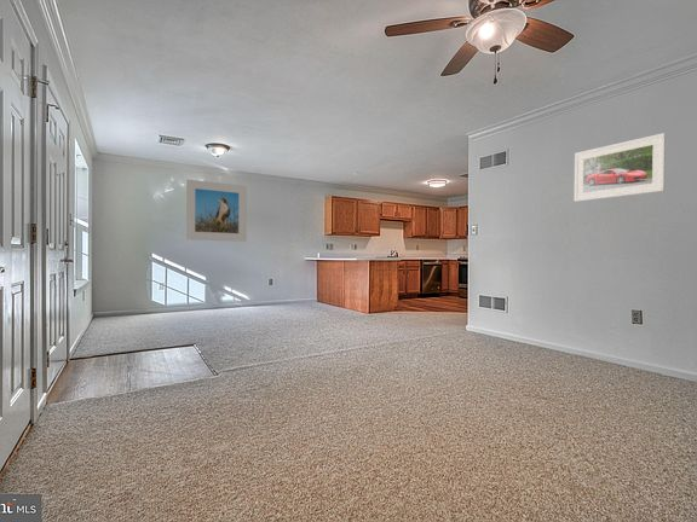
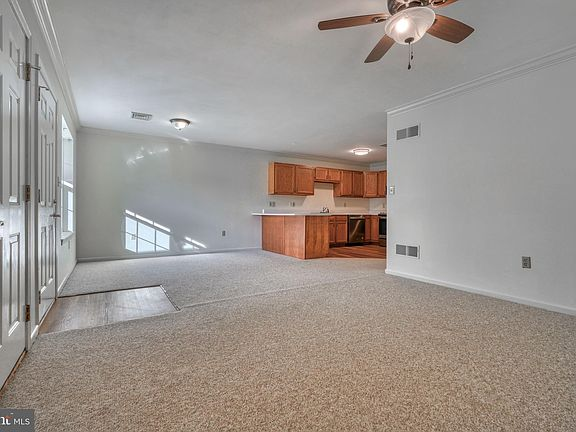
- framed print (615, 170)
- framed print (217, 211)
